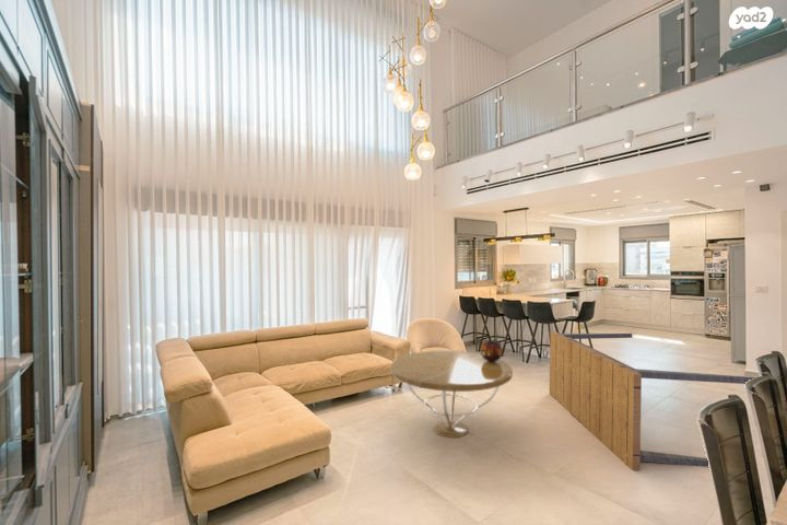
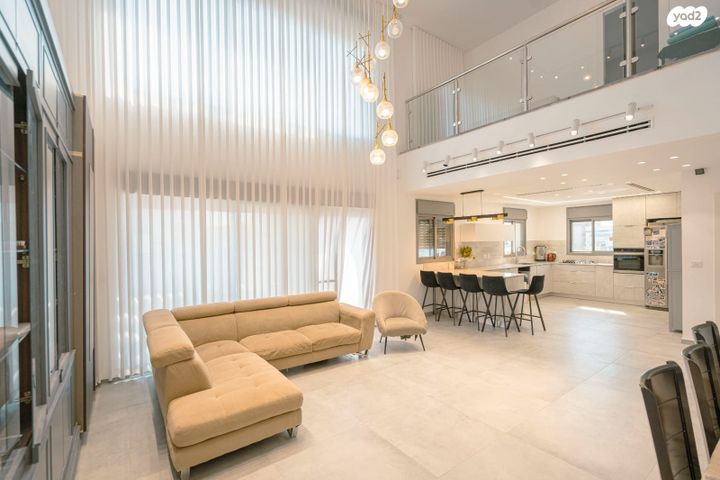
- coffee table (451, 398)
- dining table (631, 385)
- decorative sphere (491, 350)
